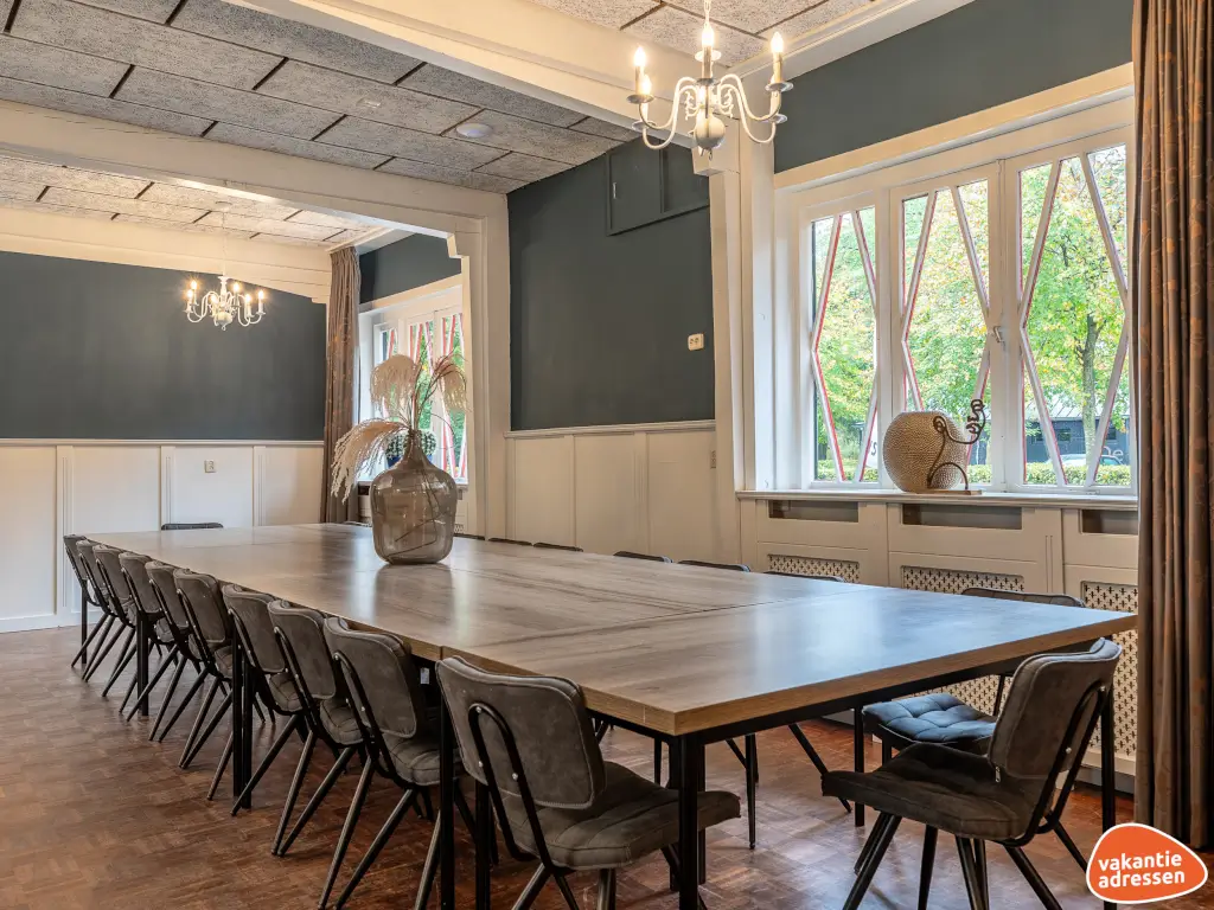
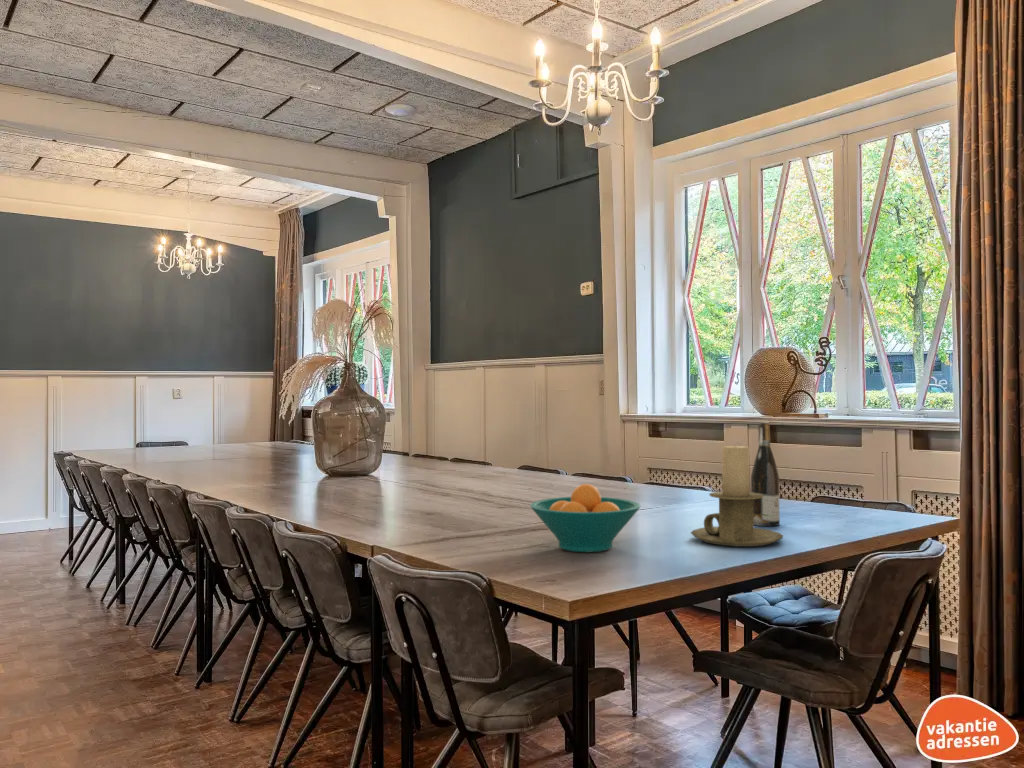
+ wine bottle (764, 473)
+ candle holder (736, 492)
+ fruit bowl (585, 516)
